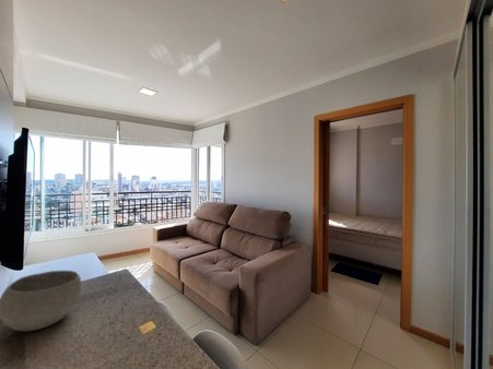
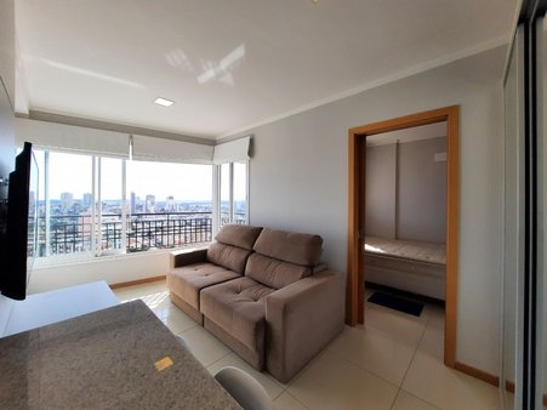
- bowl (44, 298)
